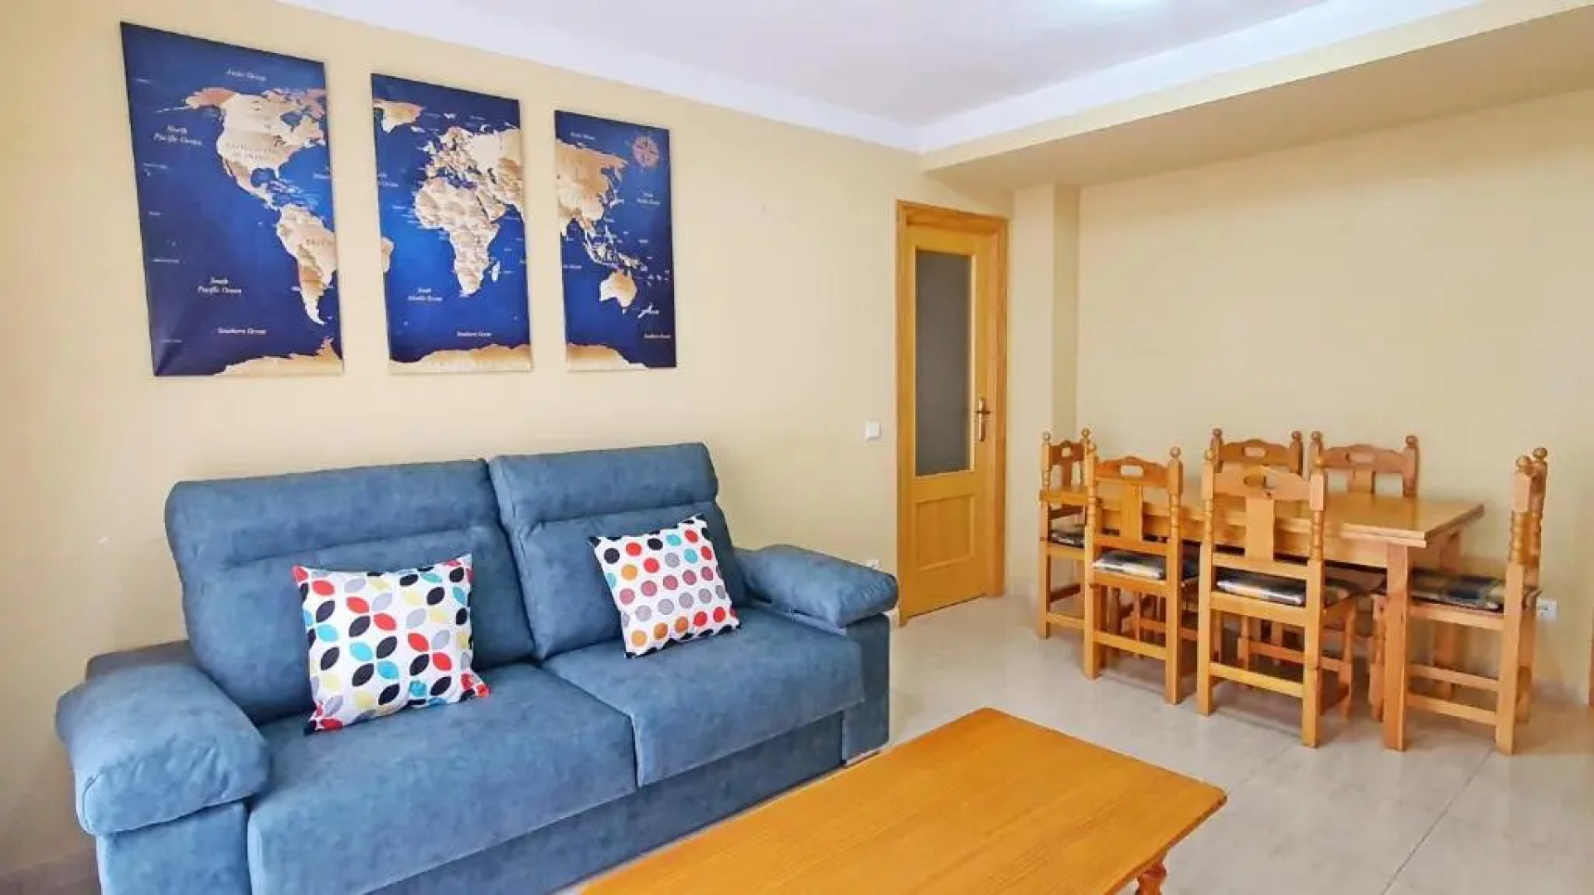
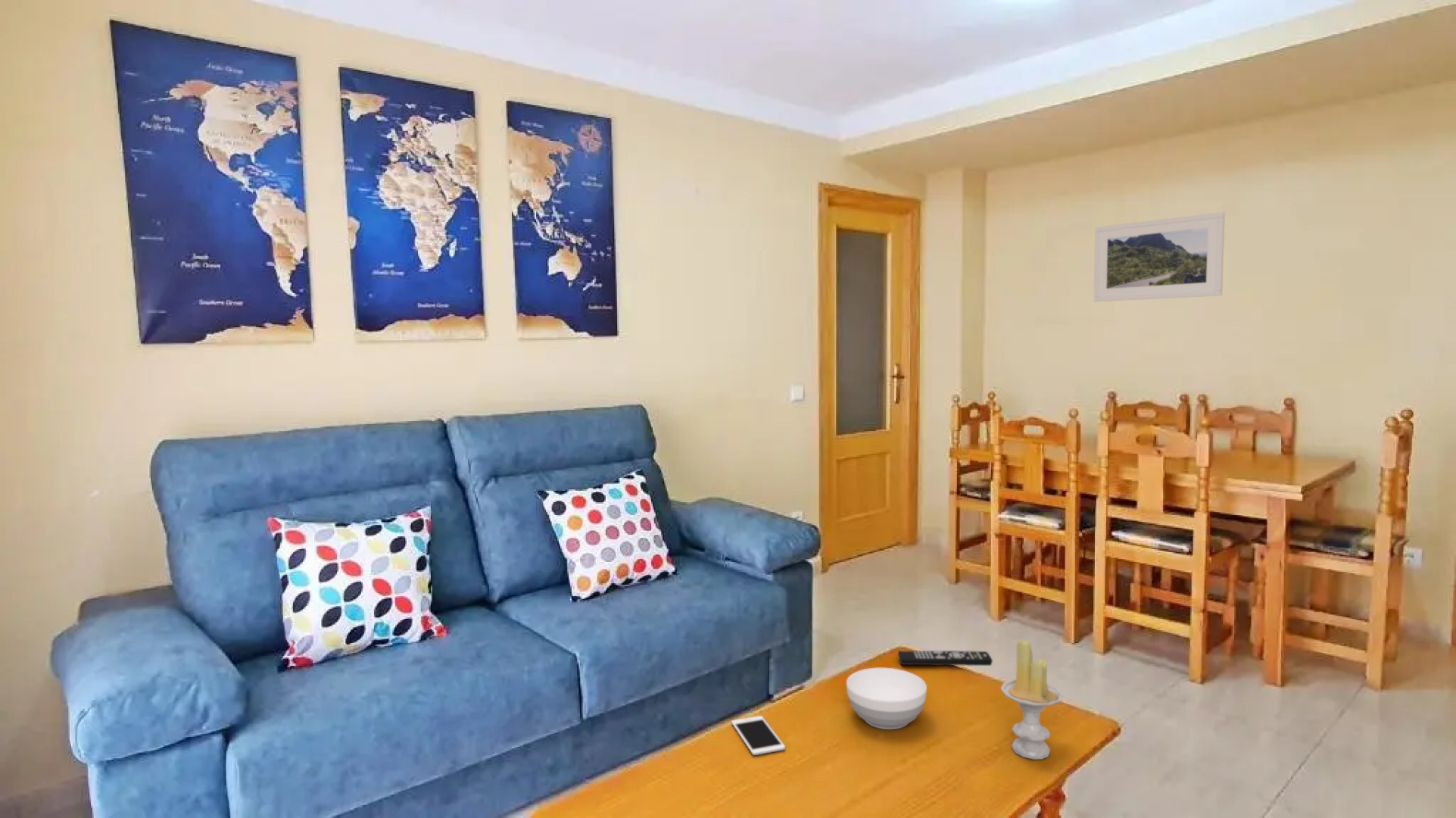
+ bowl (886, 701)
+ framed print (1155, 259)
+ candle (1031, 695)
+ cell phone (757, 734)
+ remote control (944, 658)
